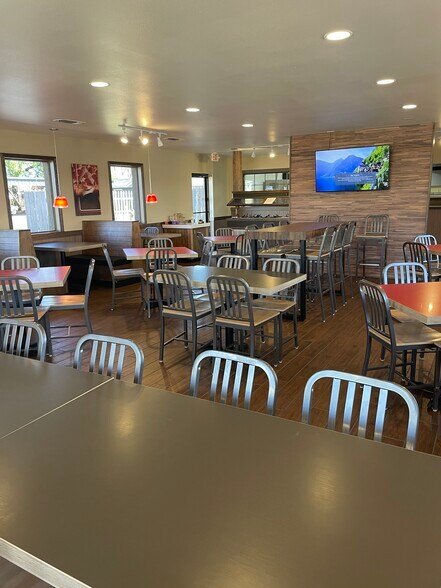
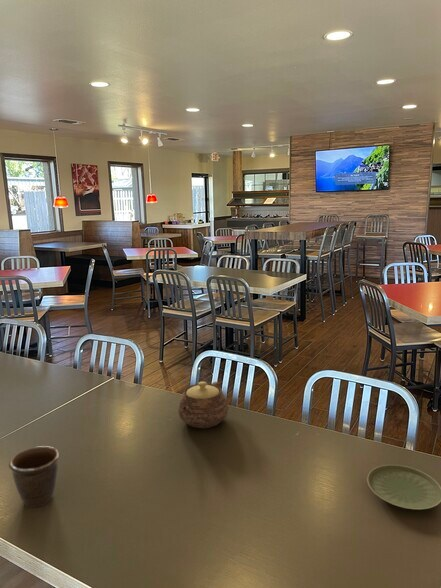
+ teapot (201, 402)
+ plate (403, 489)
+ mug (39, 475)
